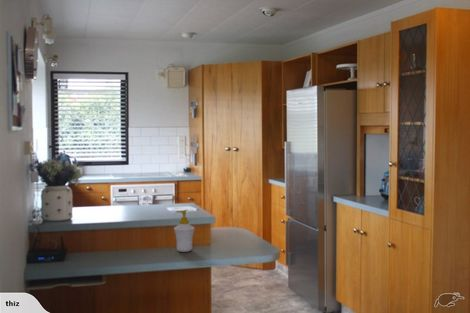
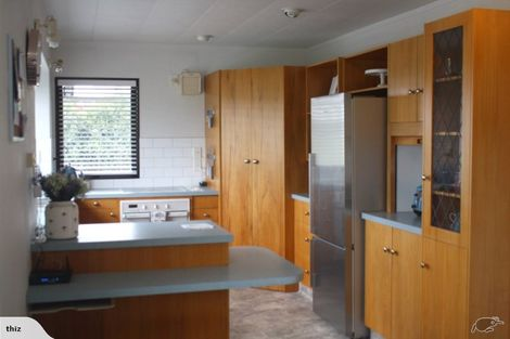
- soap bottle (184, 230)
